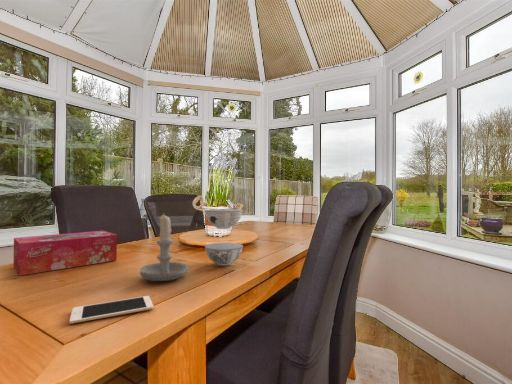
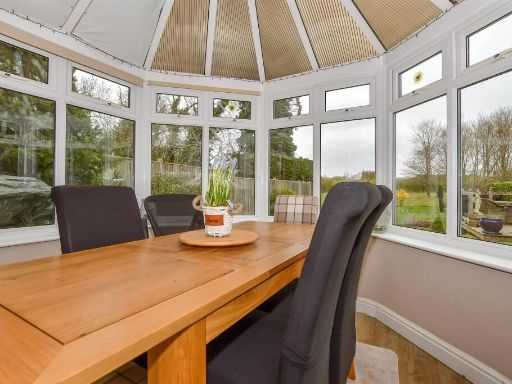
- cell phone (113, 308)
- candle (164, 245)
- bowl (223, 243)
- tissue box (67, 249)
